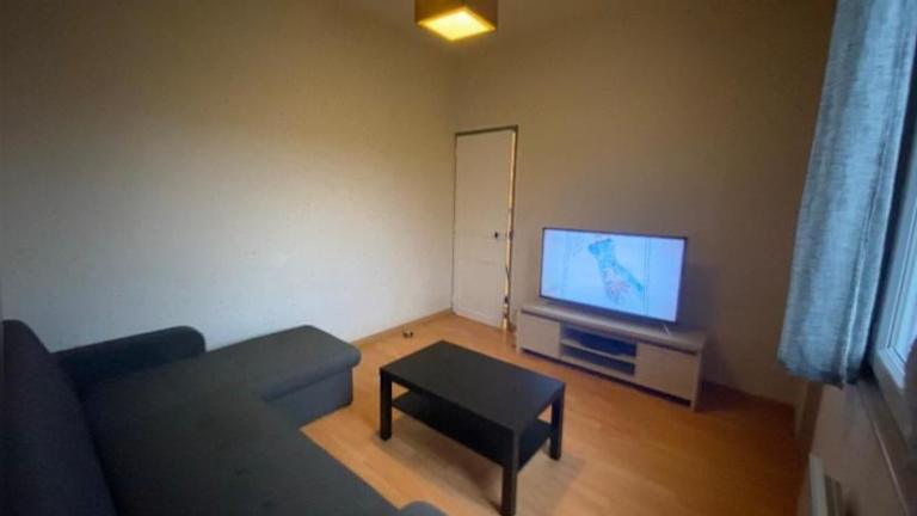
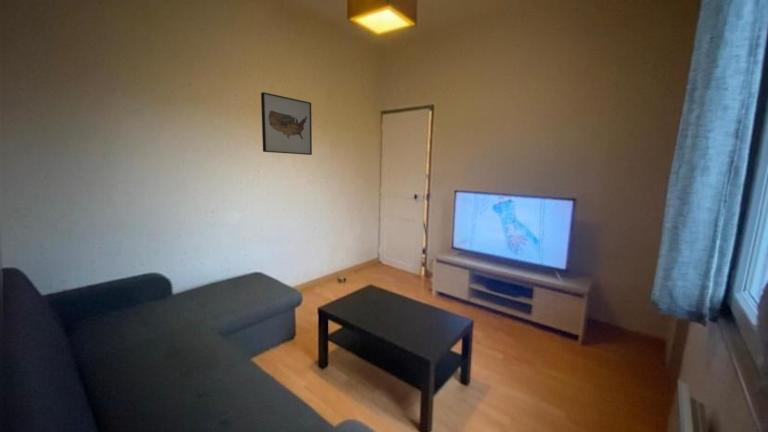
+ wall art (288, 126)
